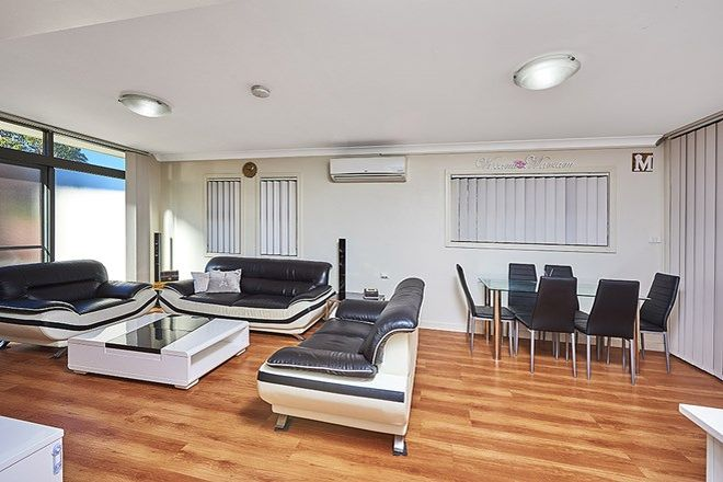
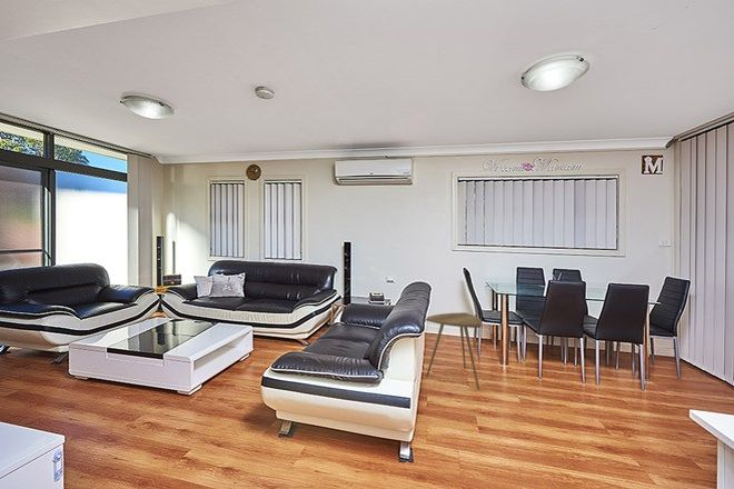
+ side table (462, 346)
